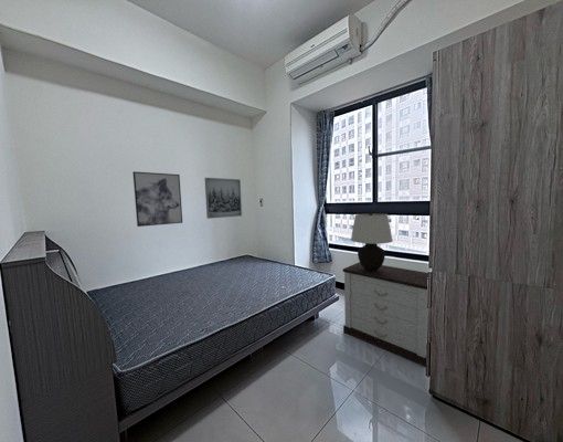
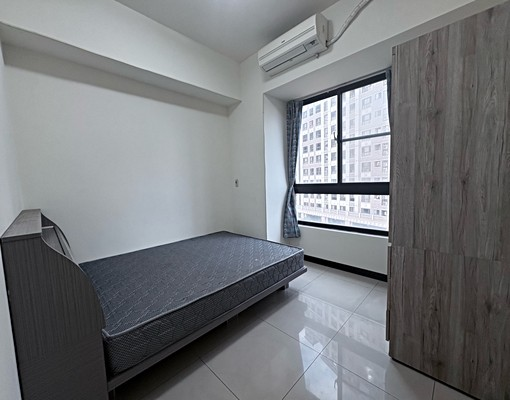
- table lamp (371, 241)
- wall art (224, 198)
- wall art (159, 199)
- nightstand (387, 305)
